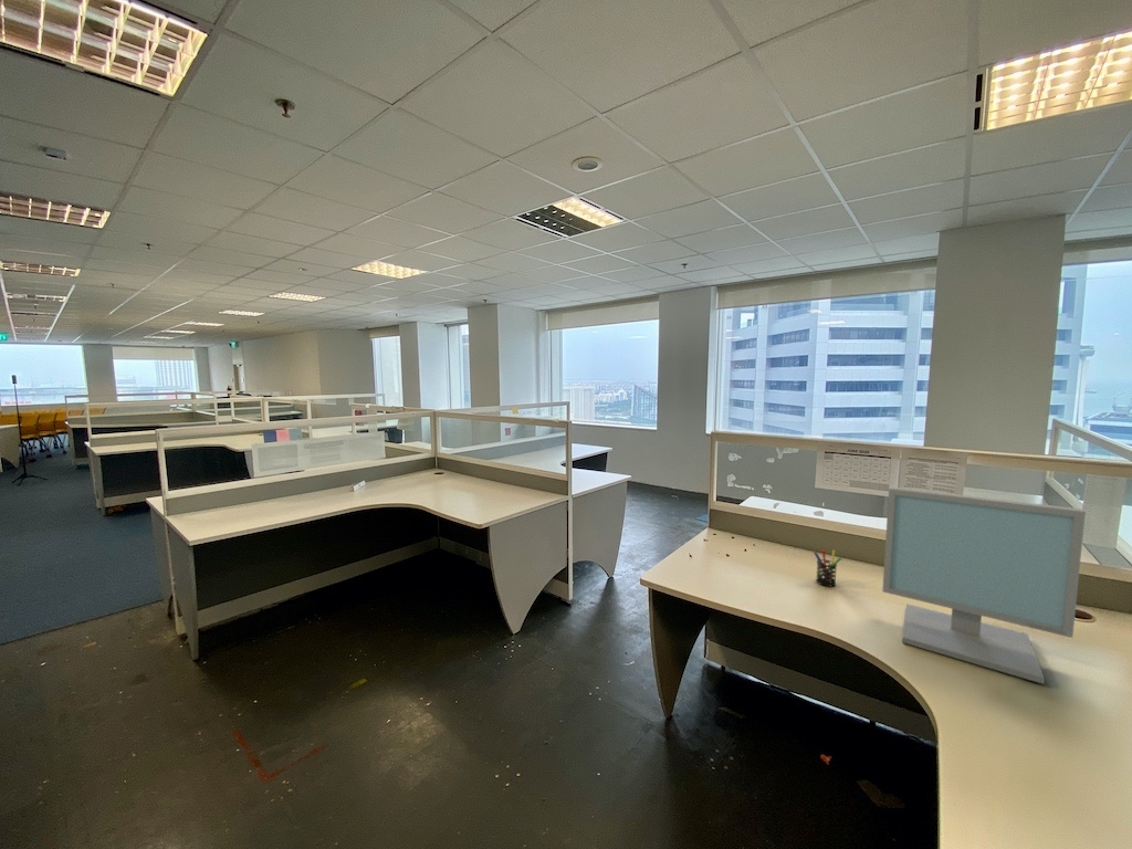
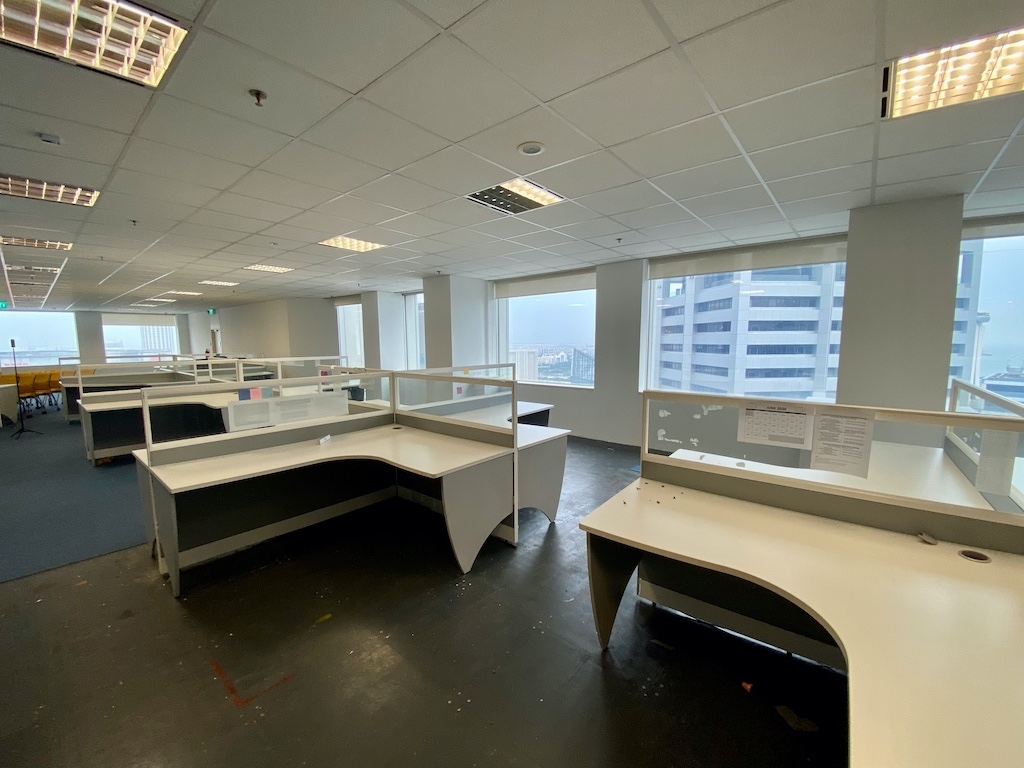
- pen holder (828, 566)
- computer monitor (971, 570)
